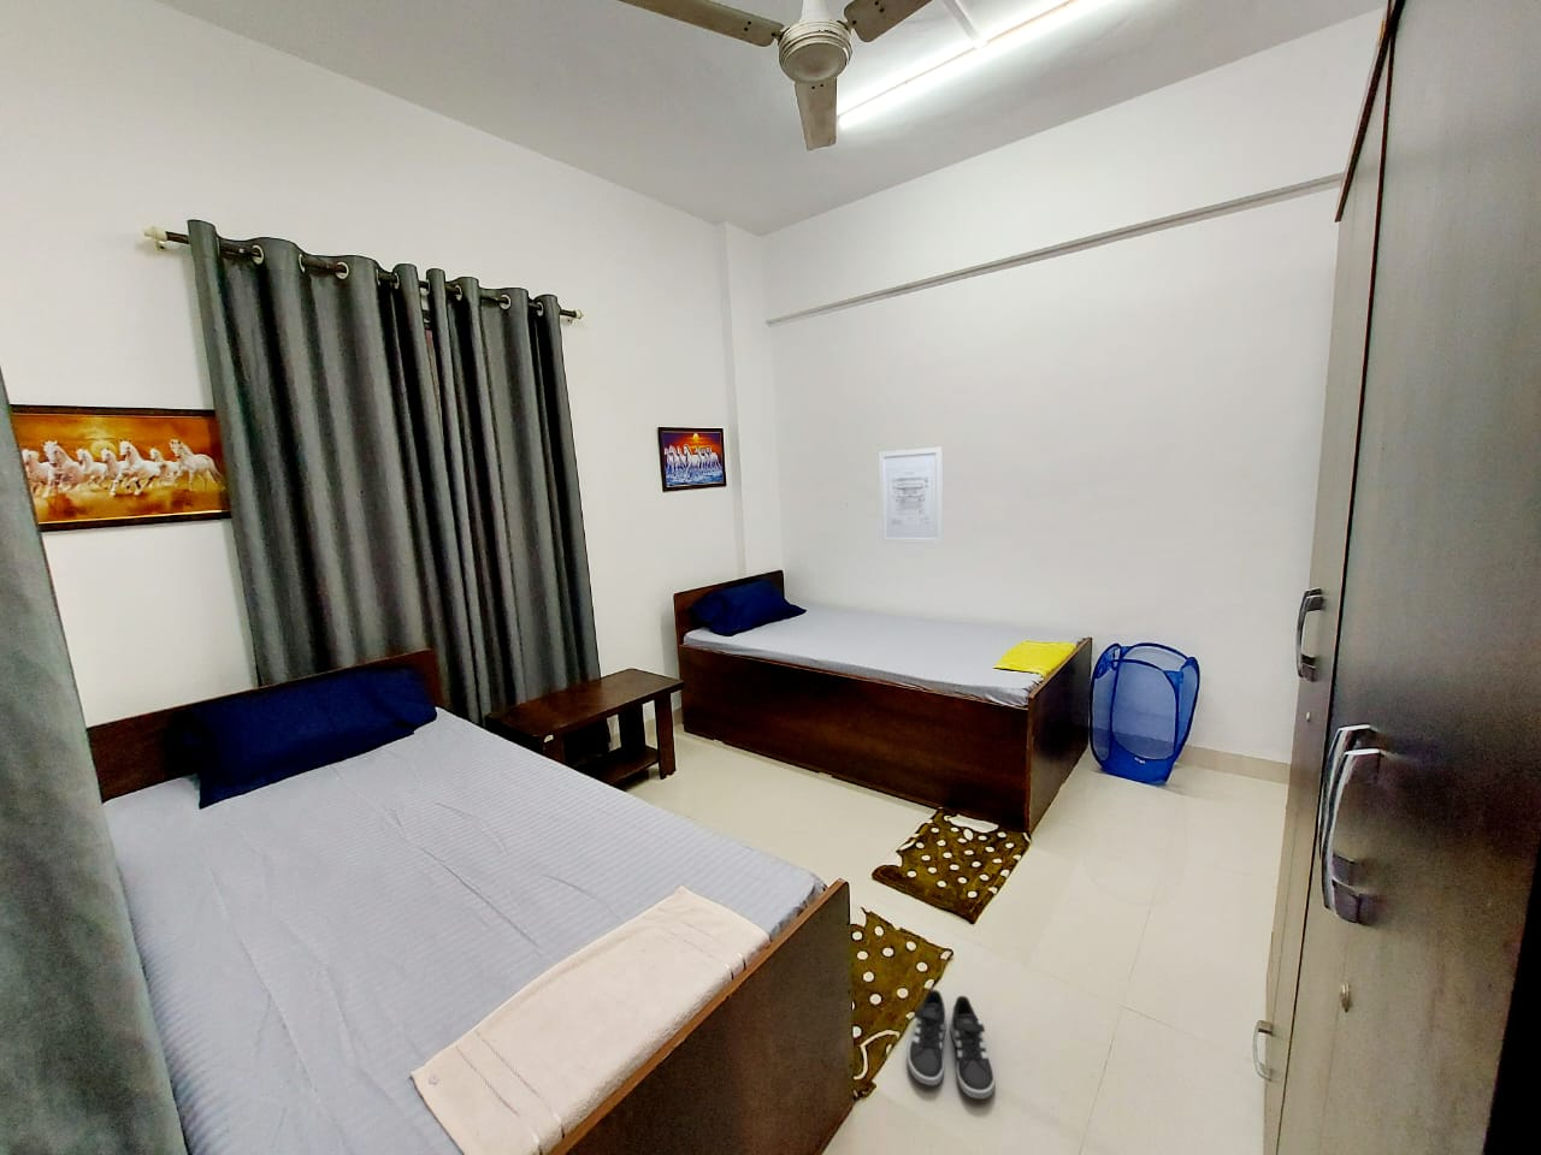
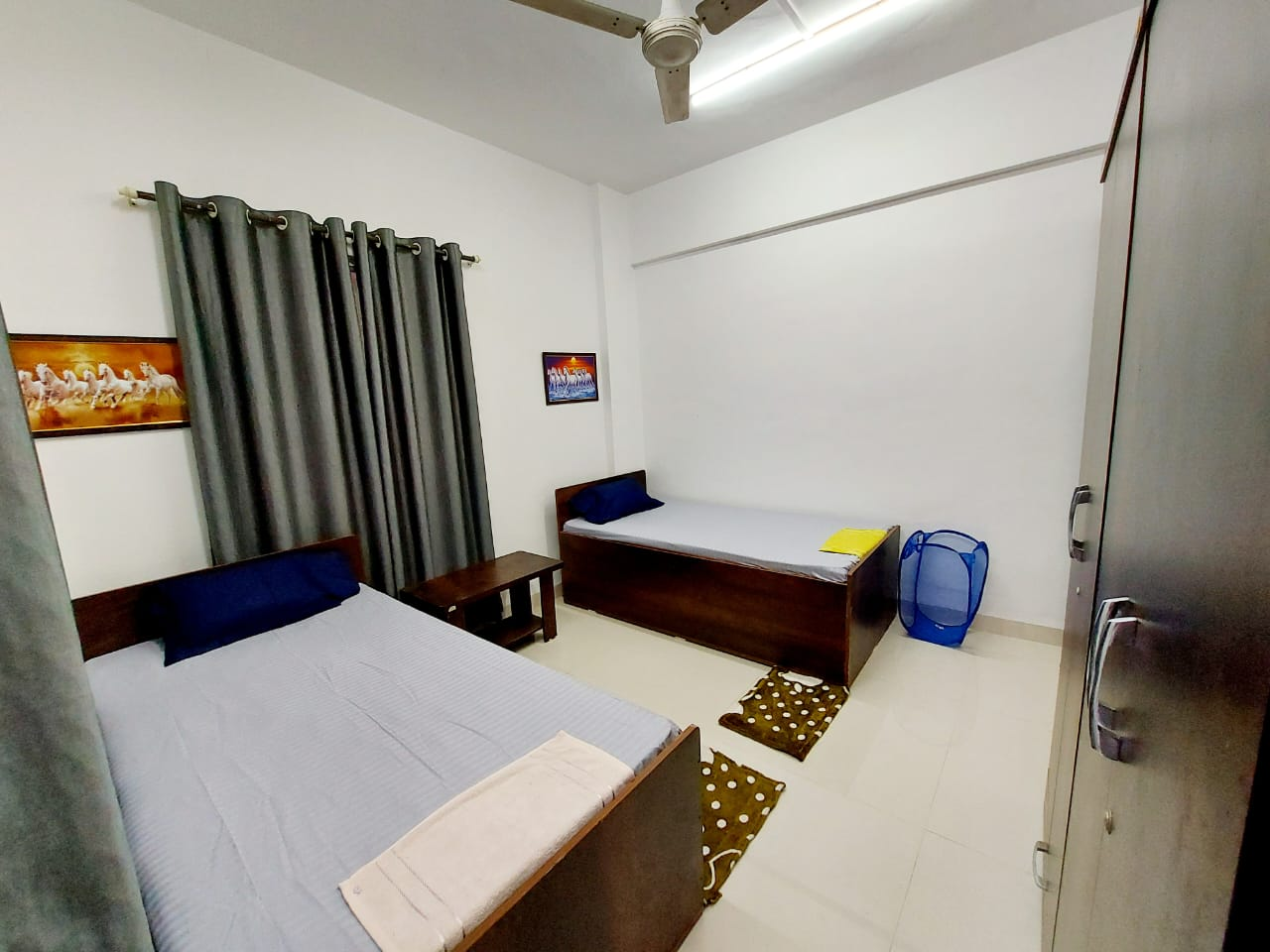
- wall art (910, 497)
- shoe (953, 1039)
